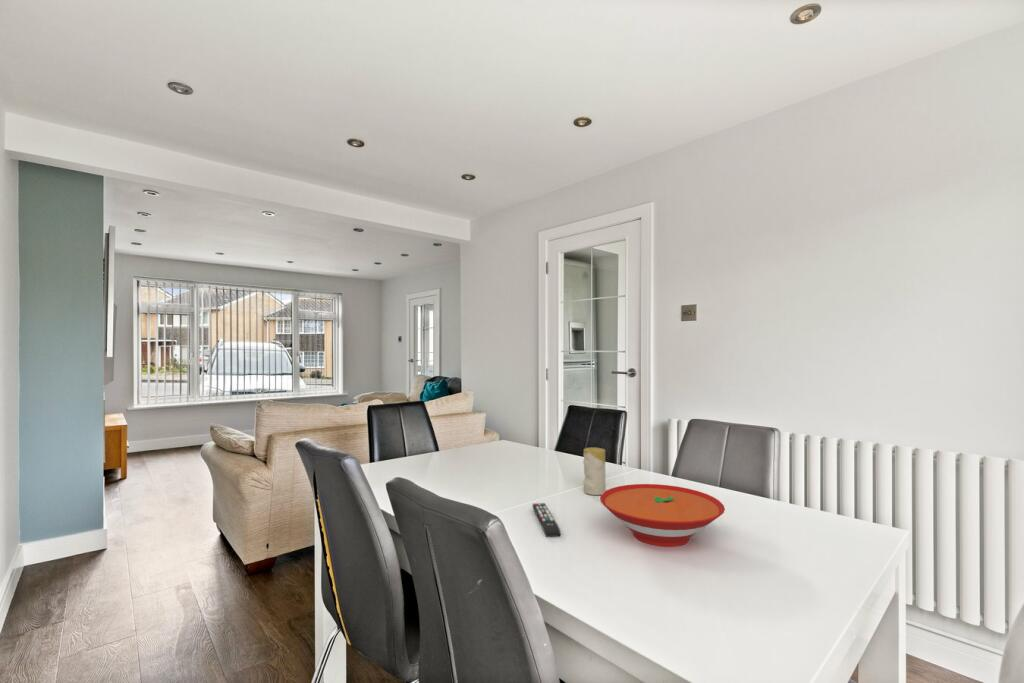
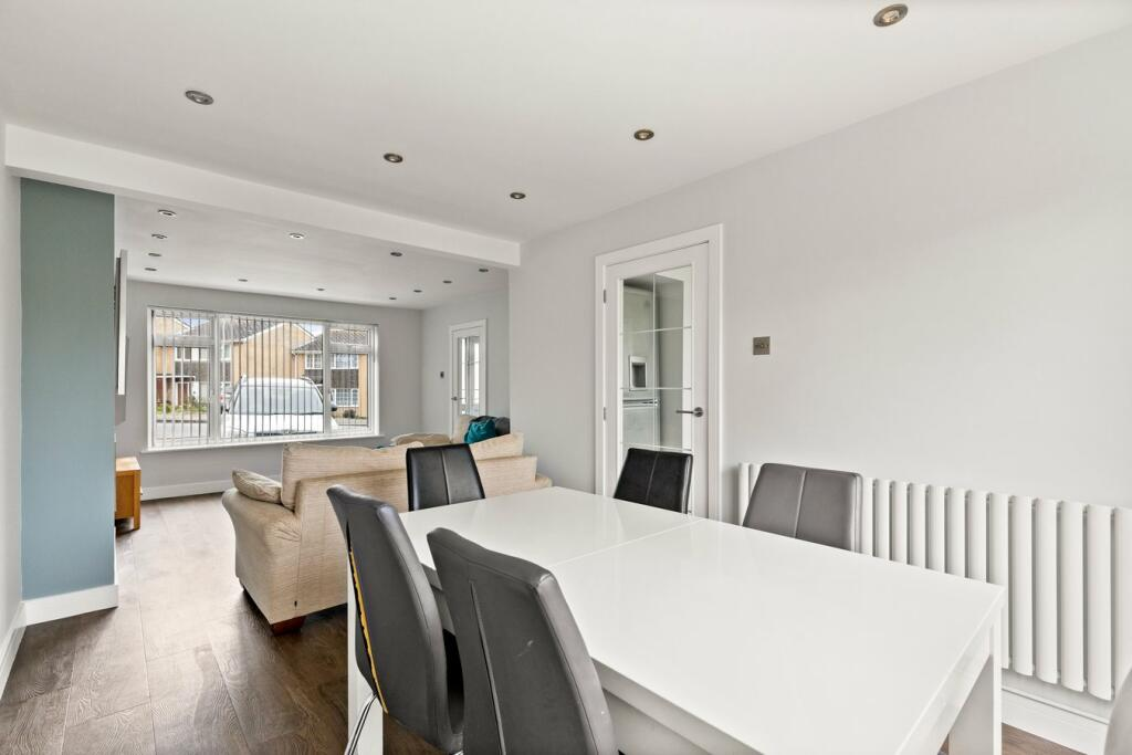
- remote control (545, 518)
- bowl (660, 516)
- candle (594, 470)
